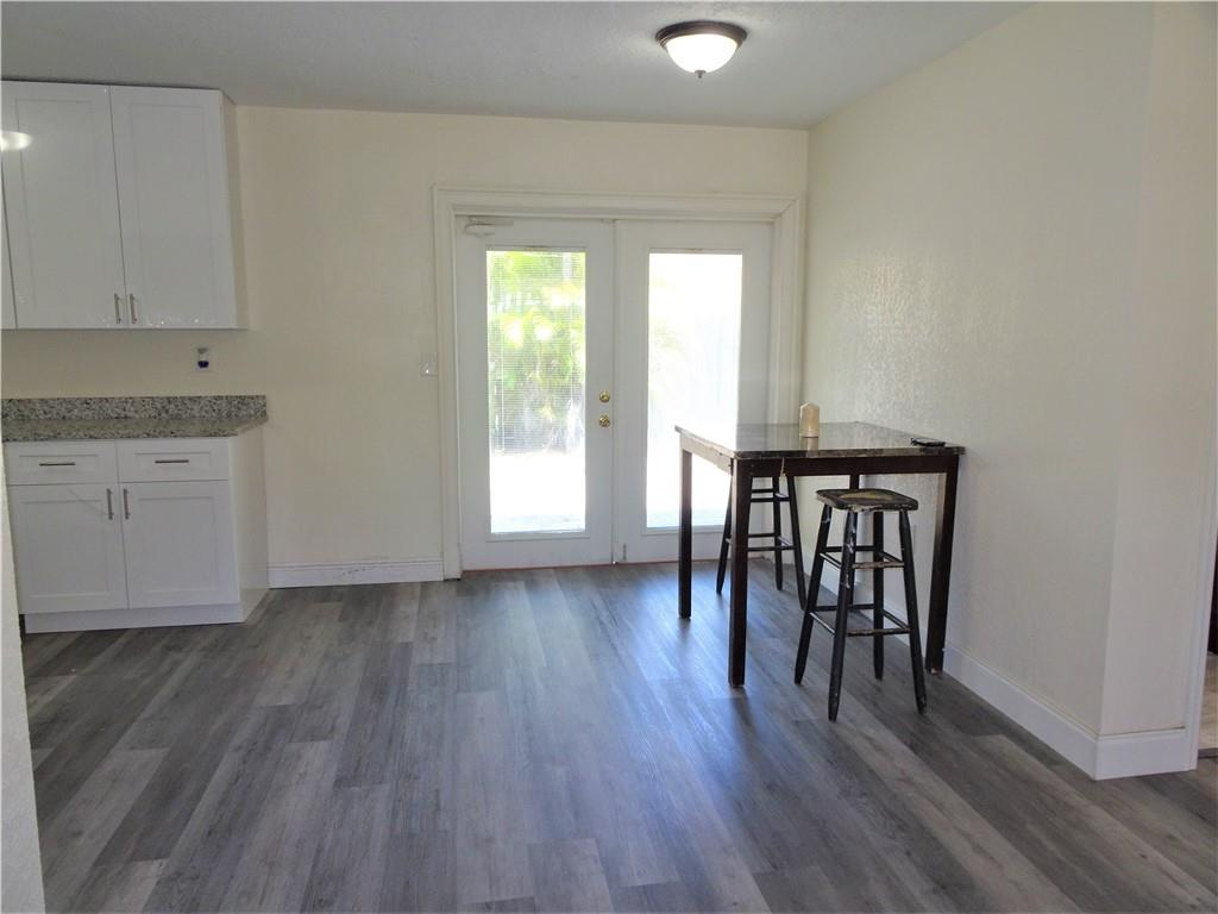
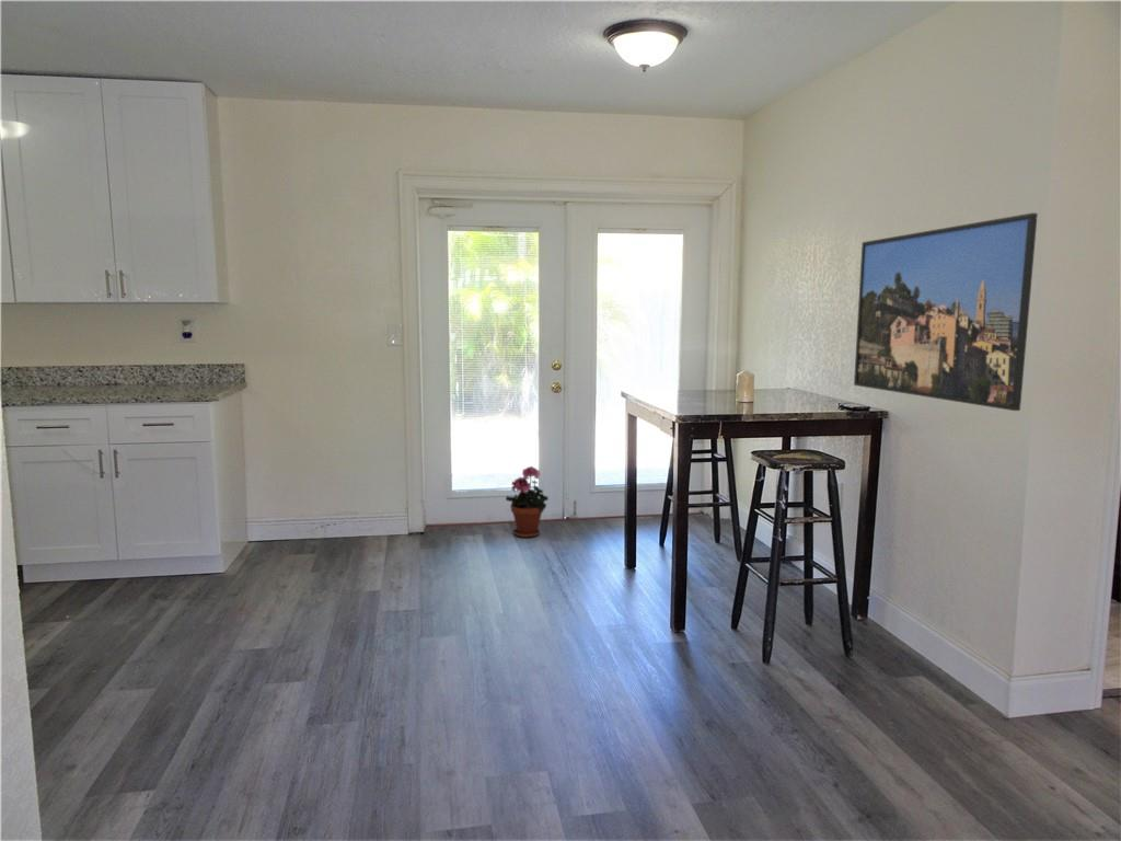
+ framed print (929, 314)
+ potted plant (527, 499)
